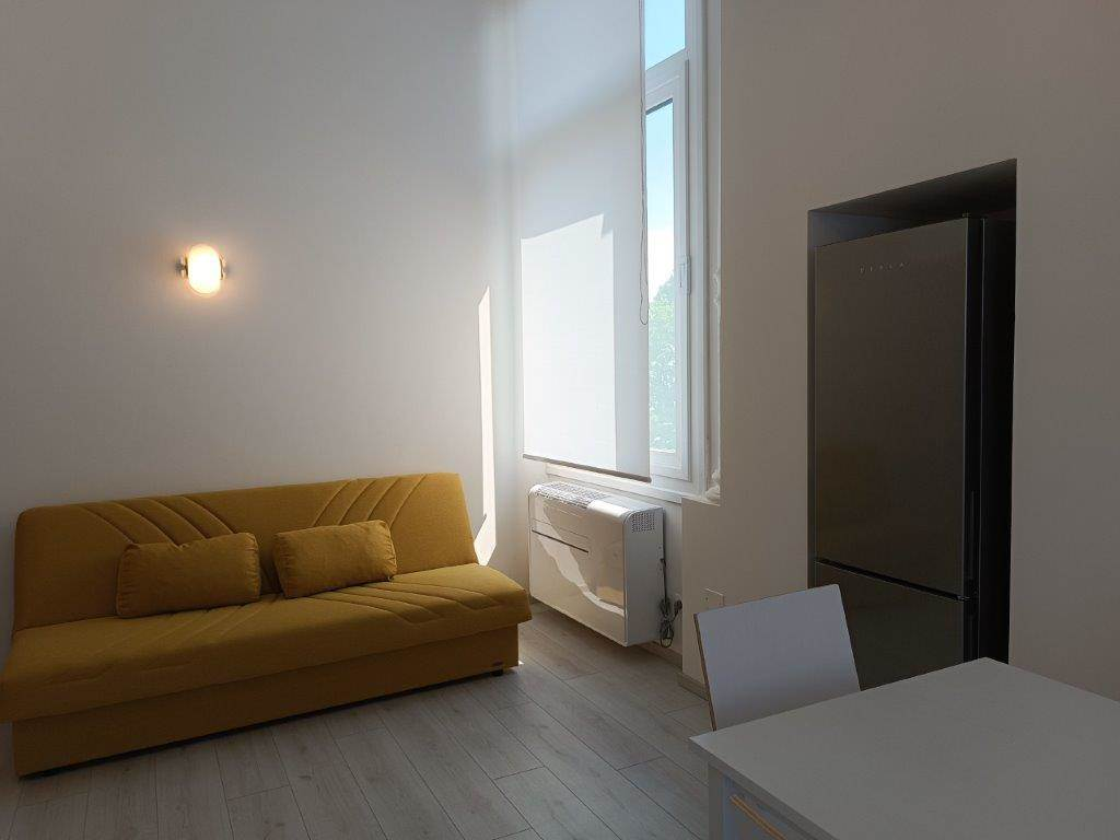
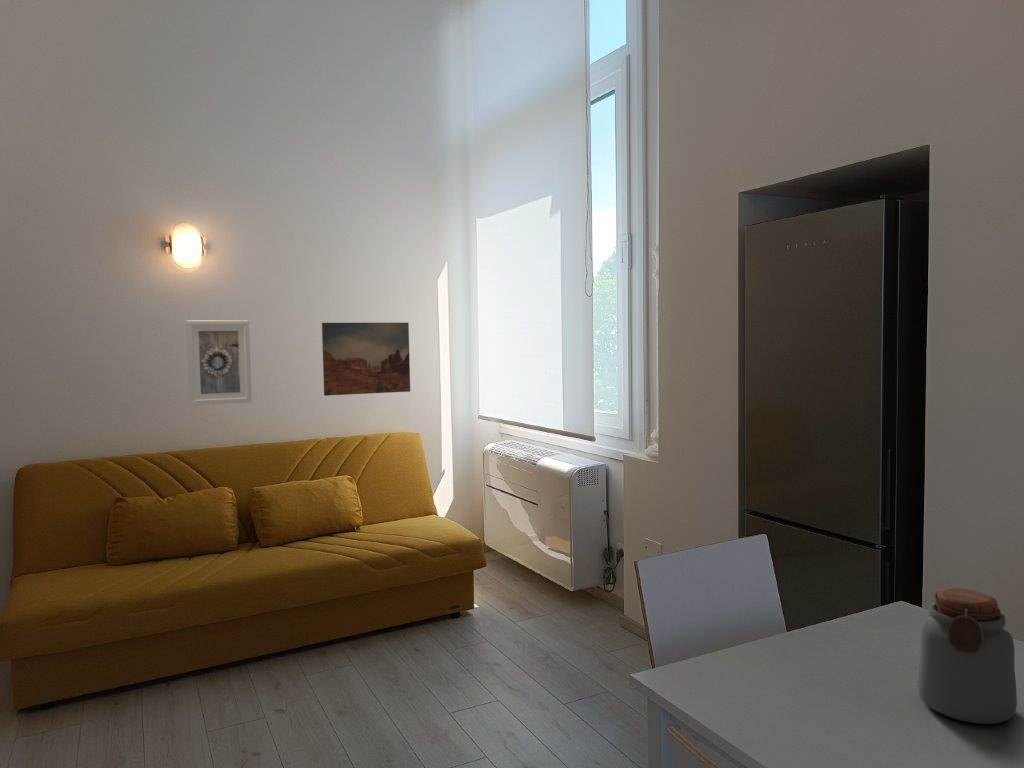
+ jar (966, 650)
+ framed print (219, 362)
+ wall art (367, 358)
